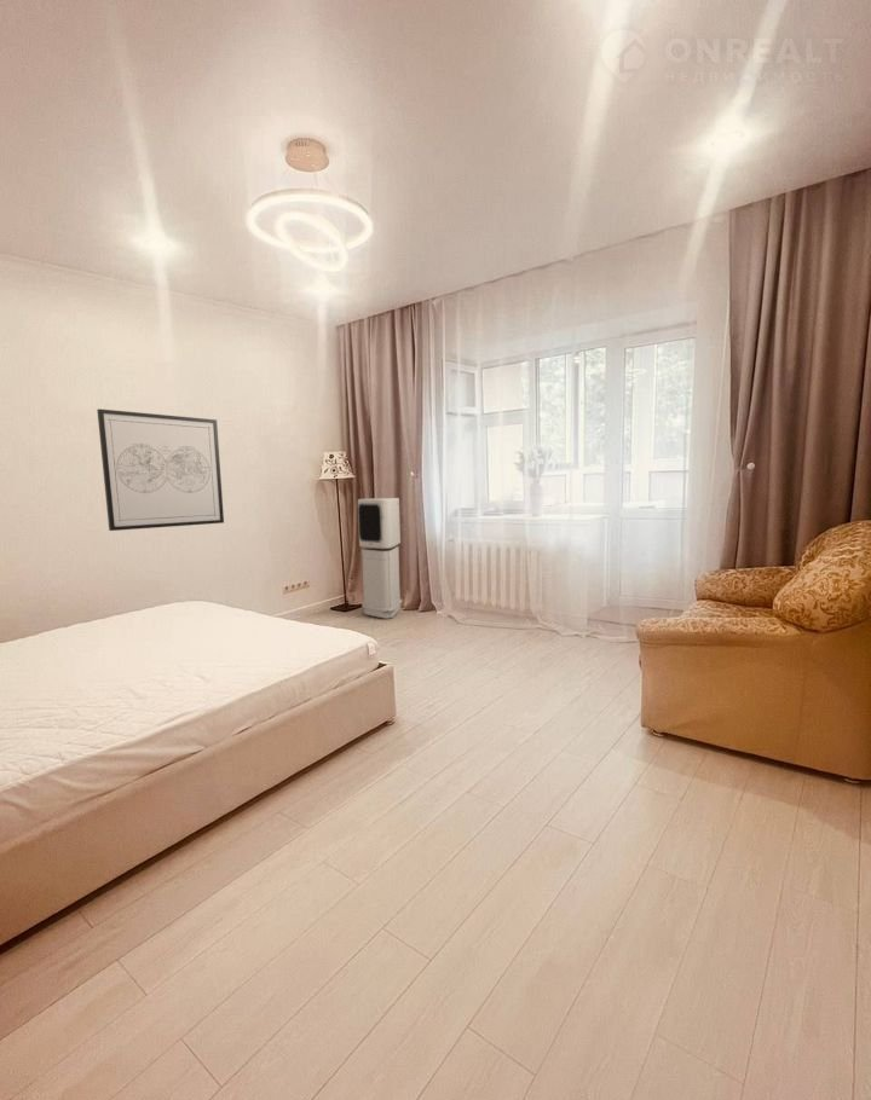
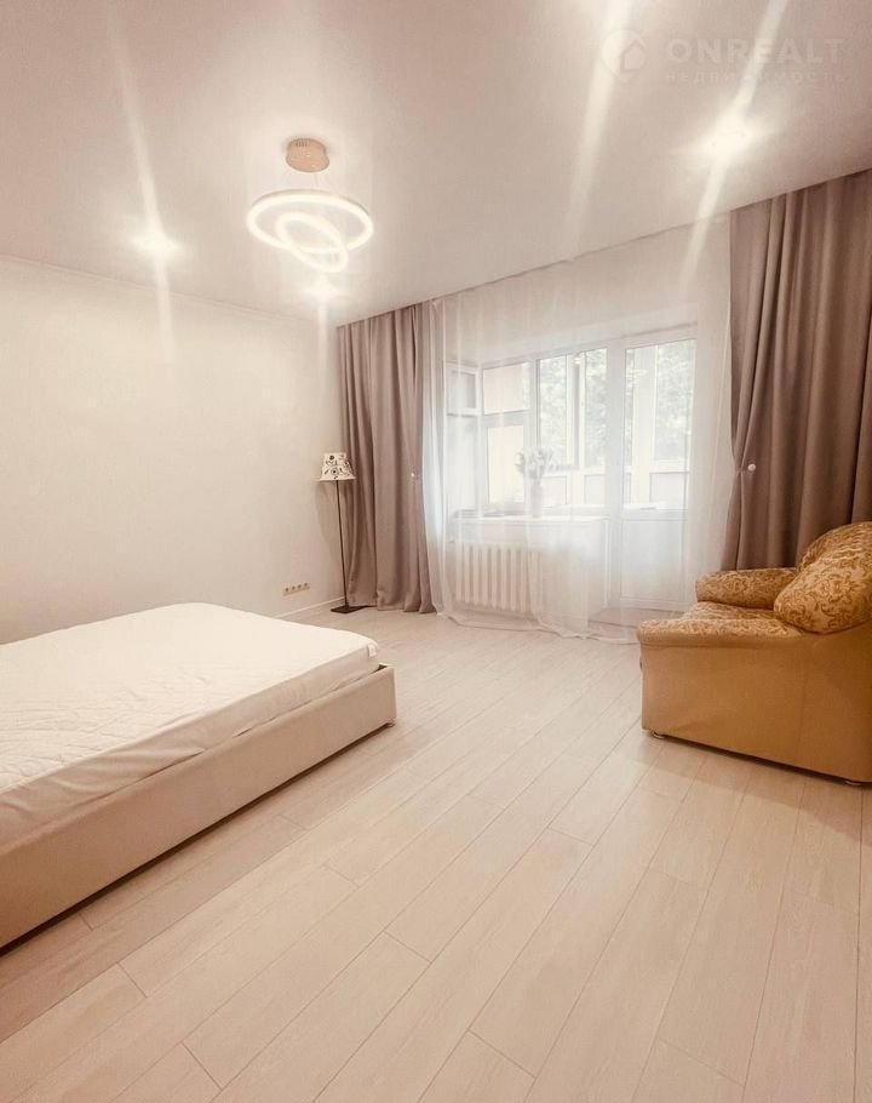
- air purifier (385, 556)
- wall art (166, 471)
